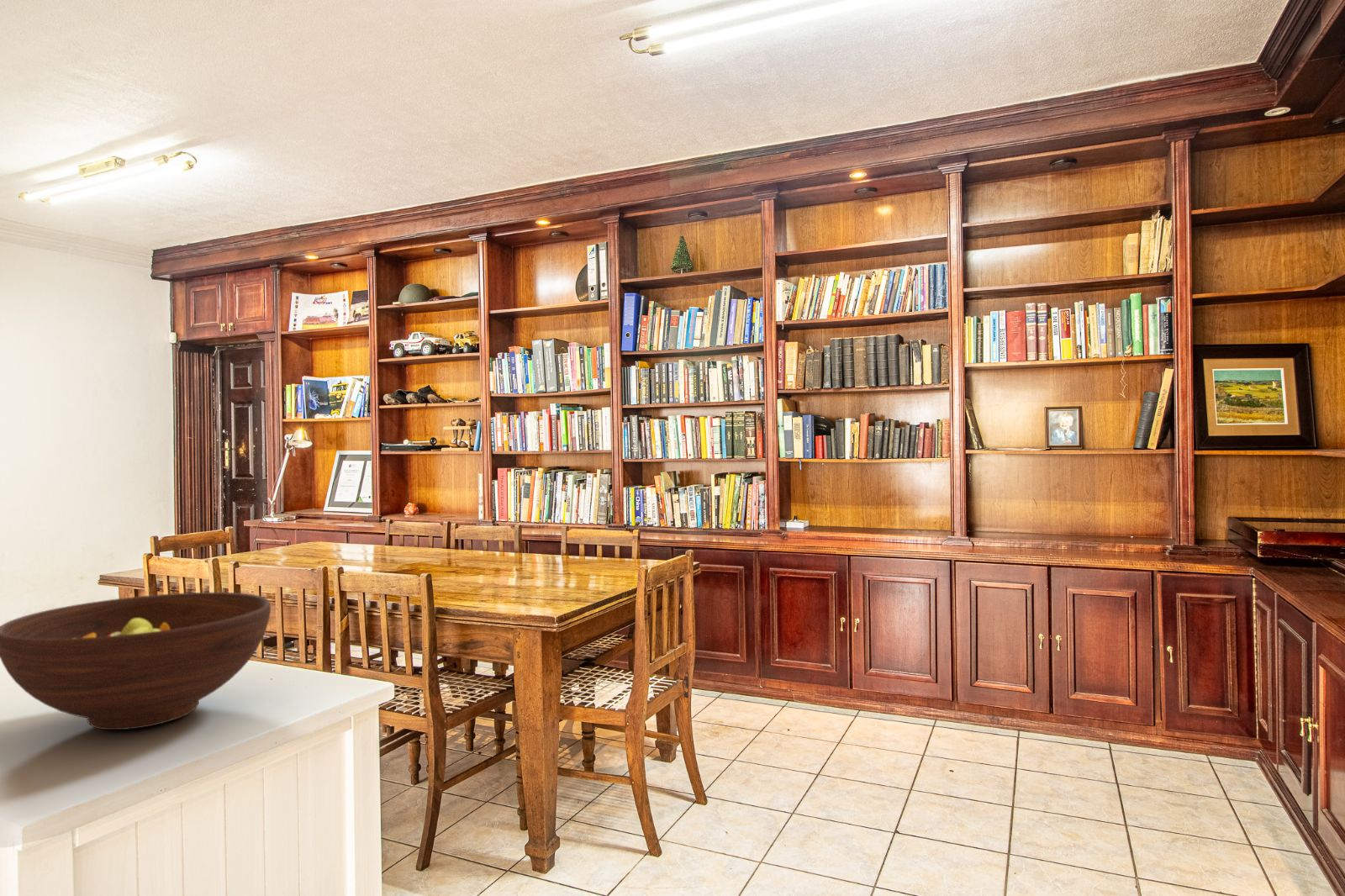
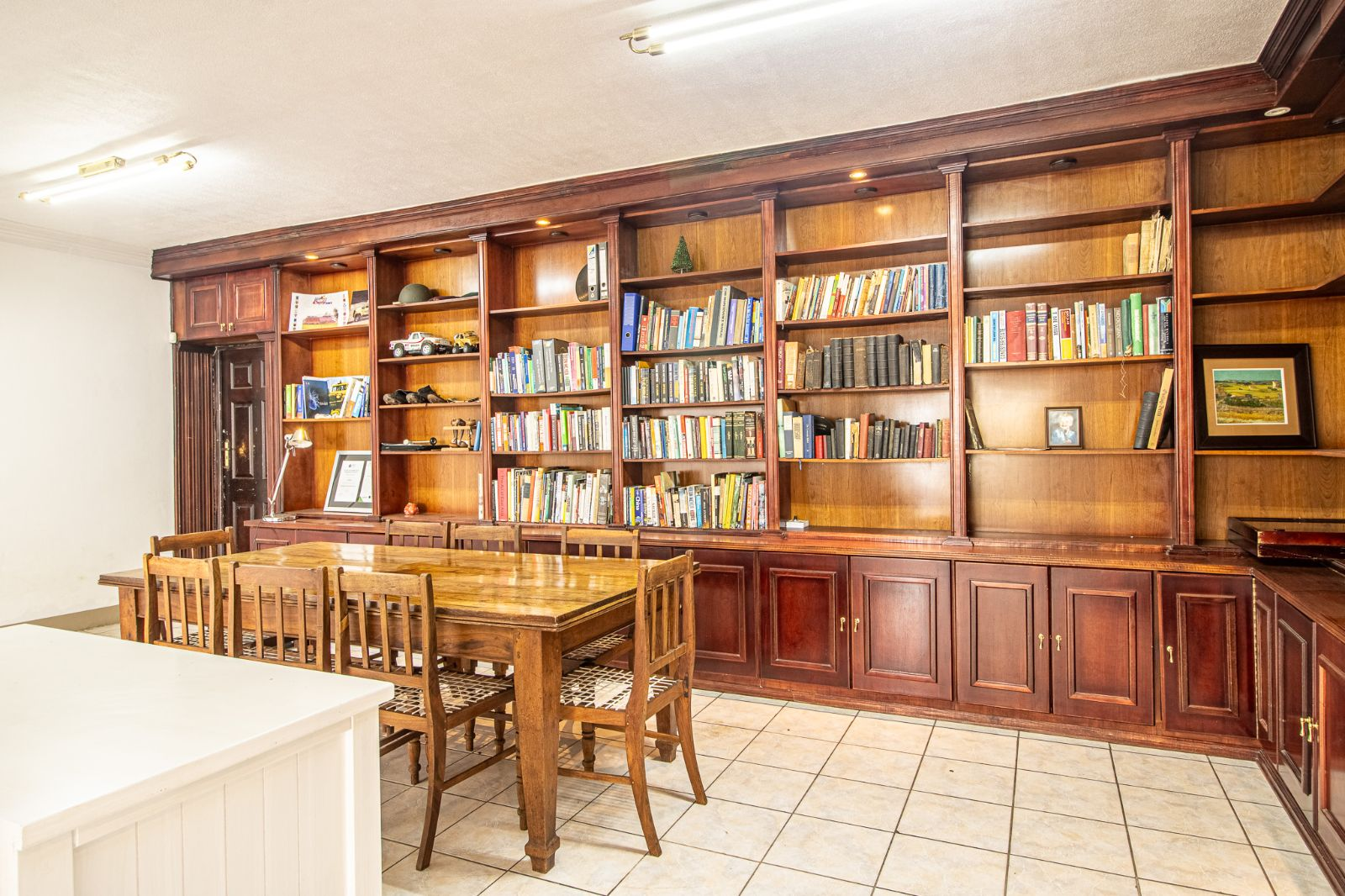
- fruit bowl (144, 665)
